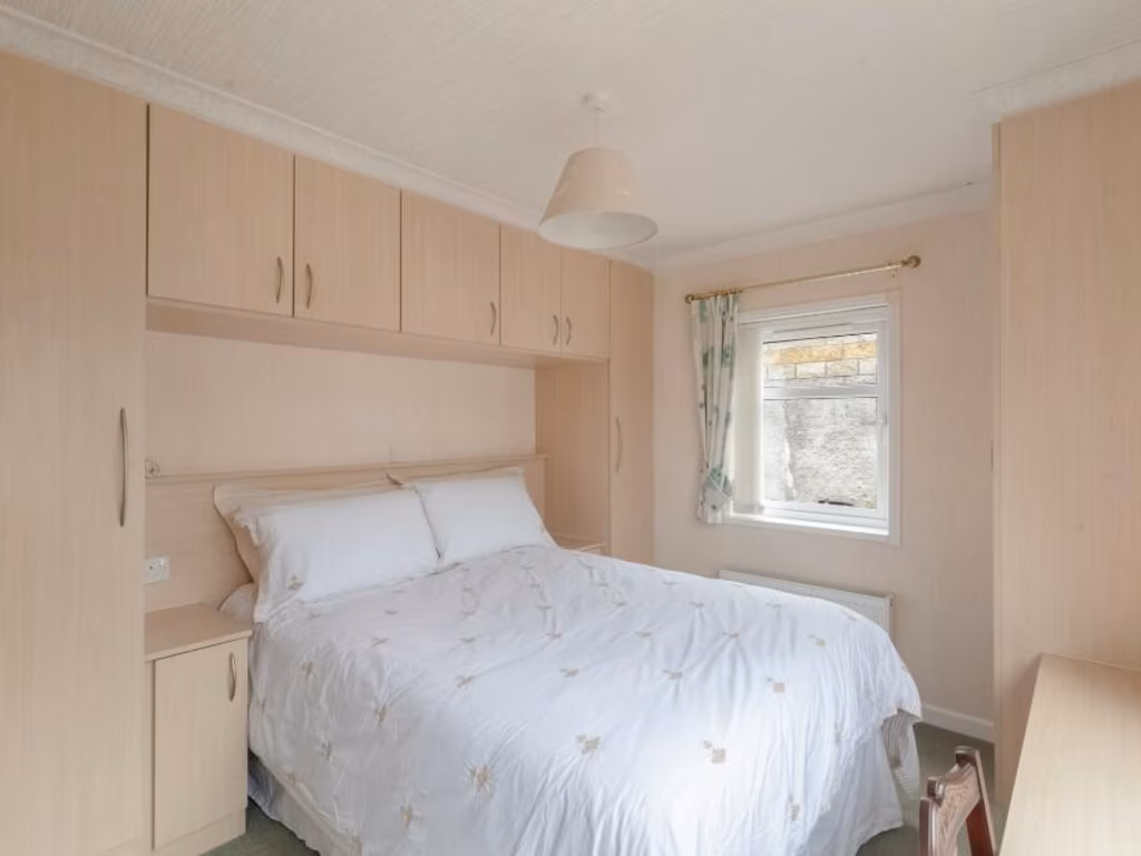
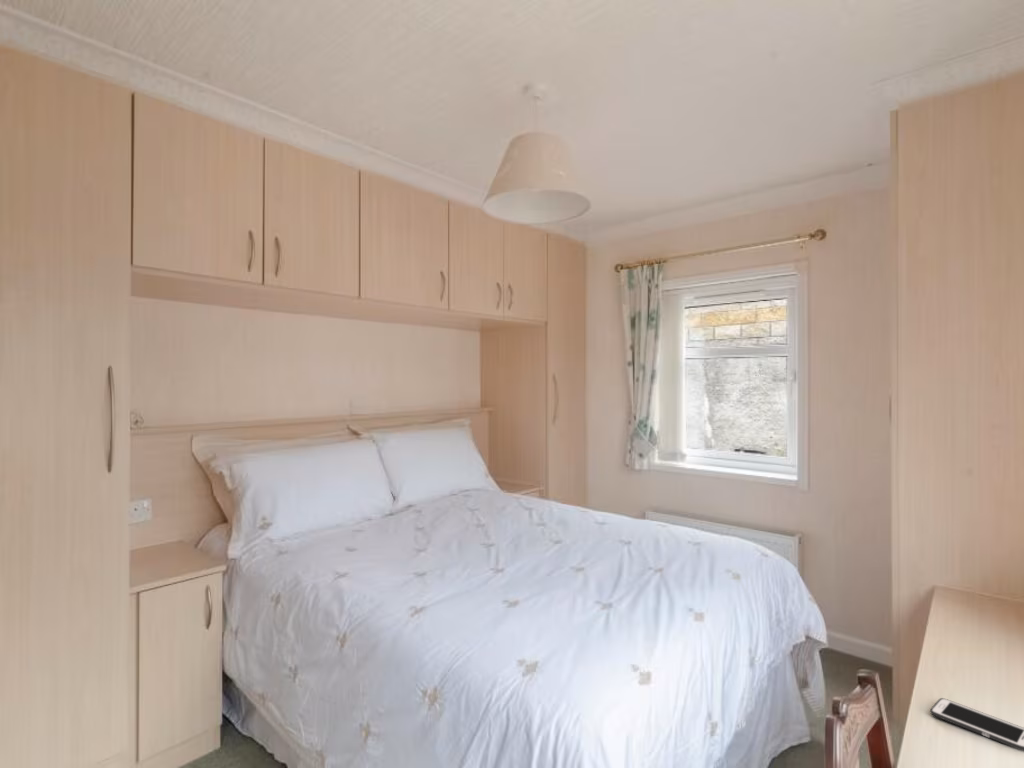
+ cell phone (980, 723)
